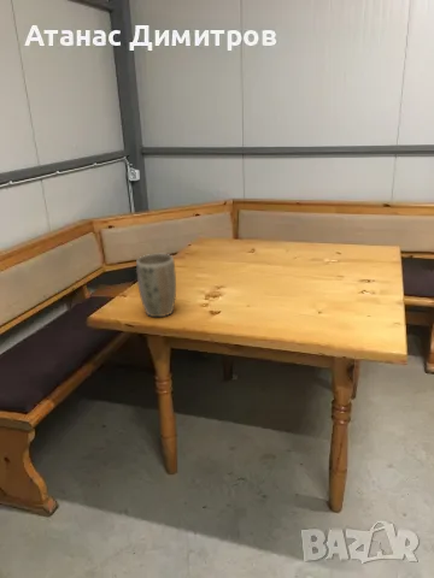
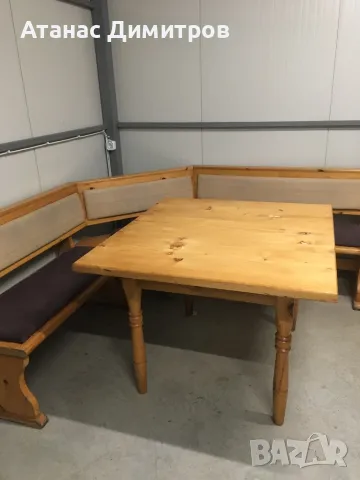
- plant pot (157, 285)
